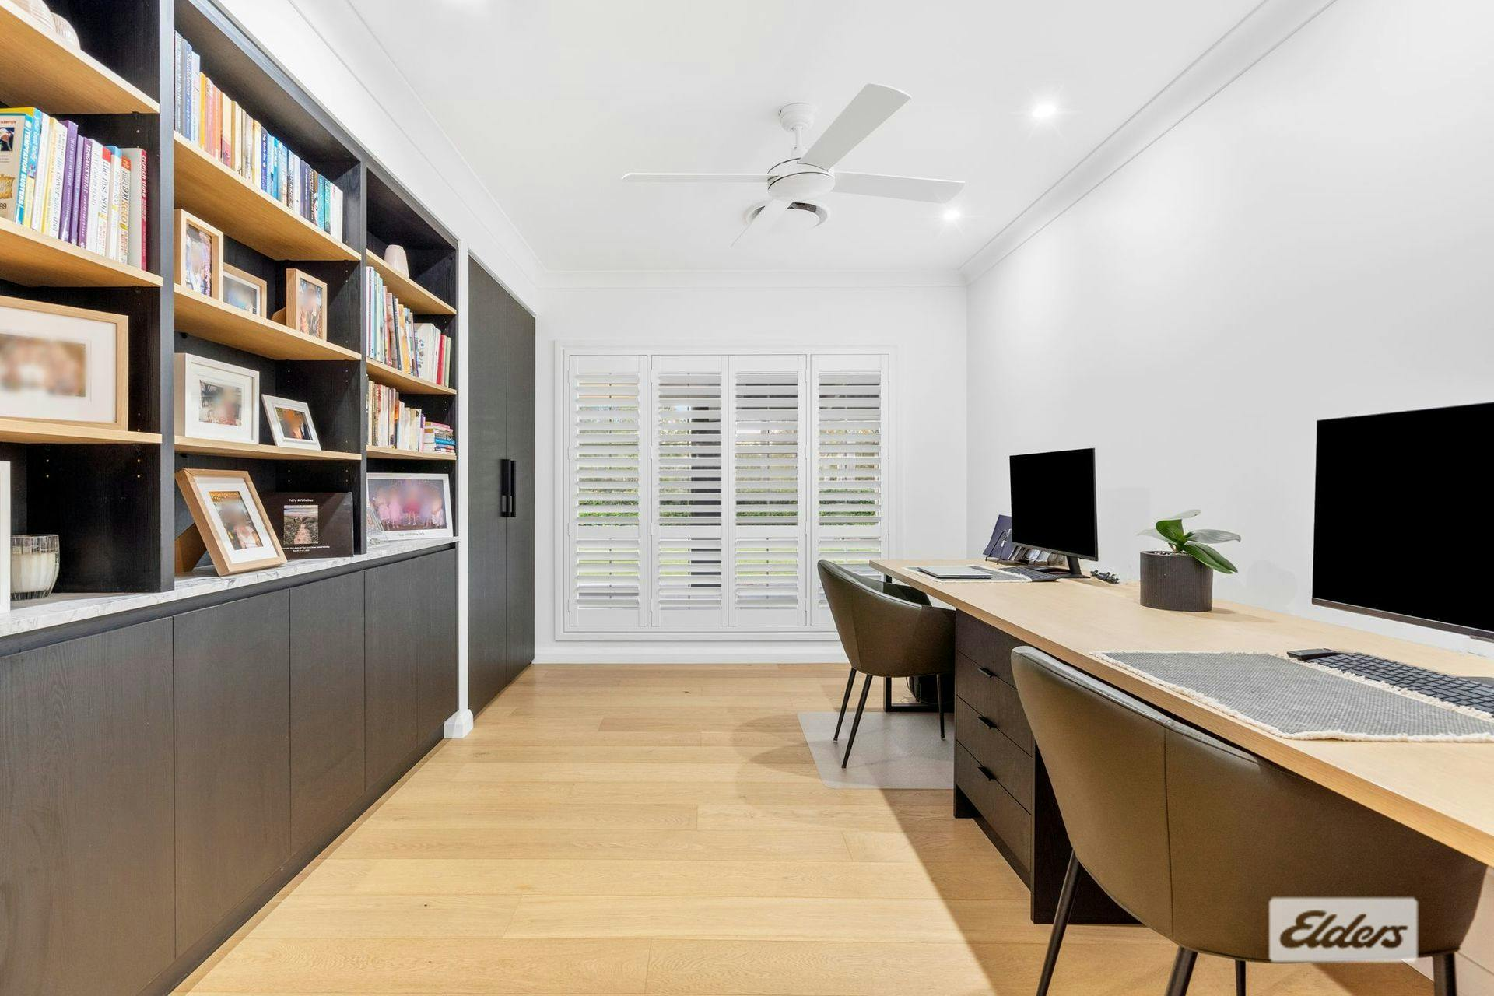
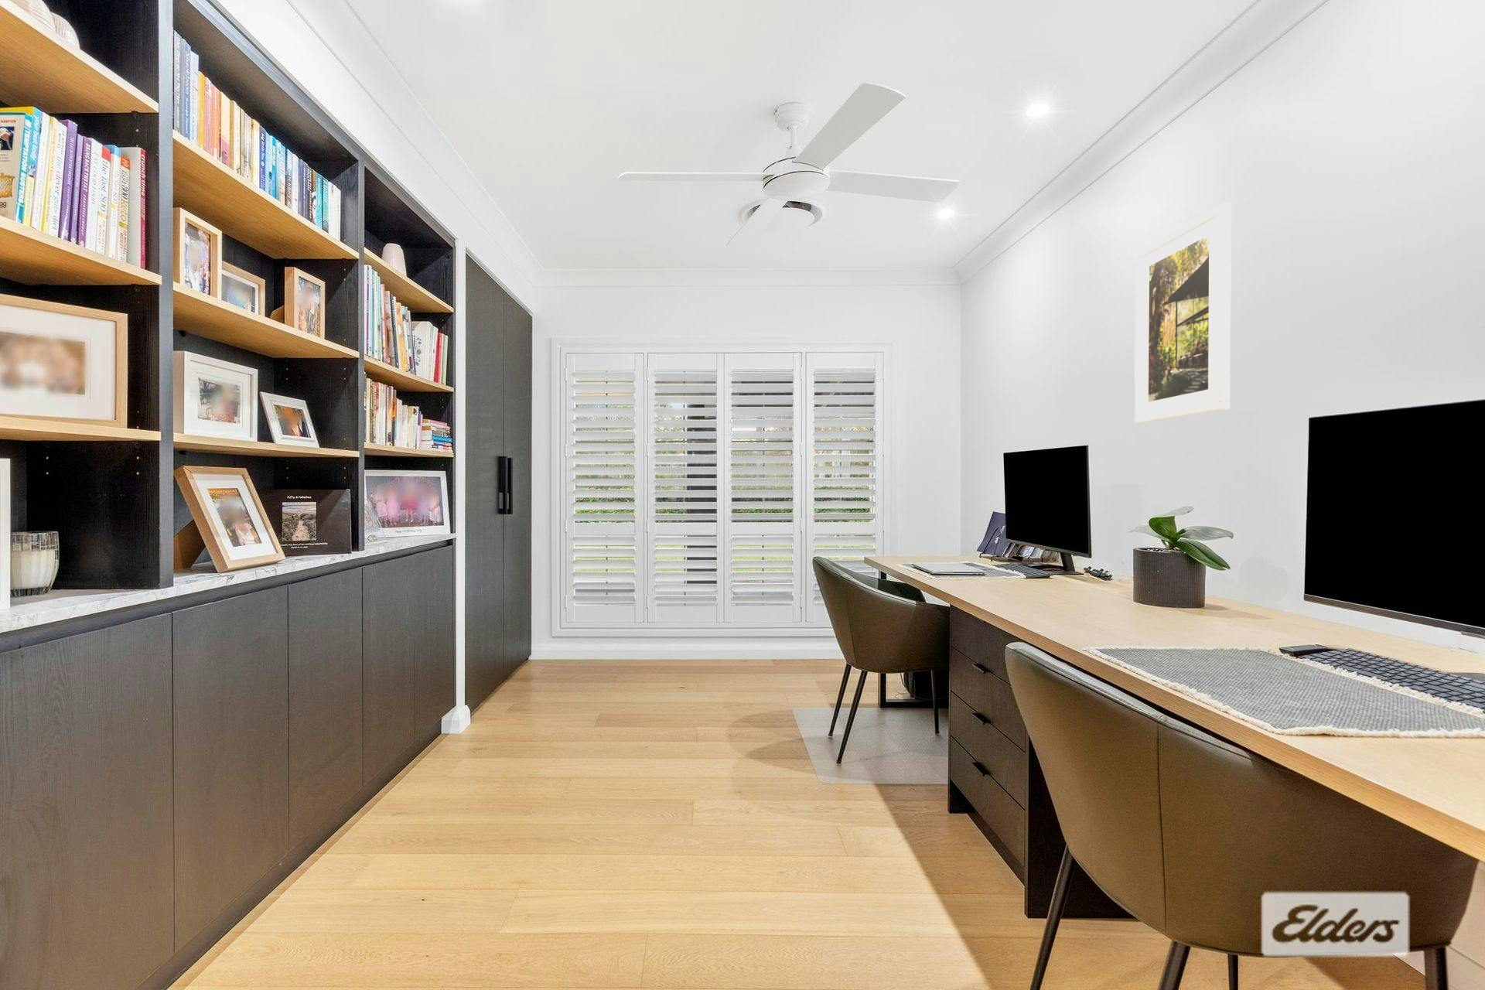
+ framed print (1178, 324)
